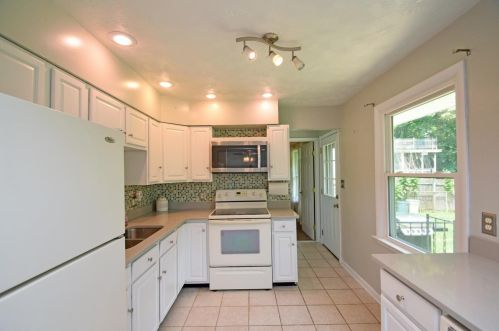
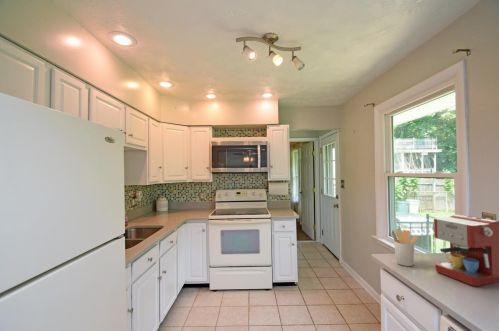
+ utensil holder (404, 246)
+ coffee maker (468, 246)
